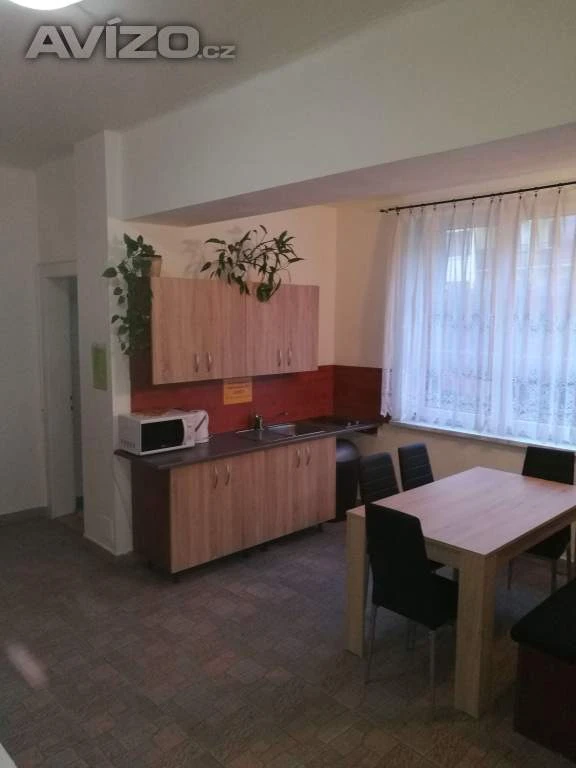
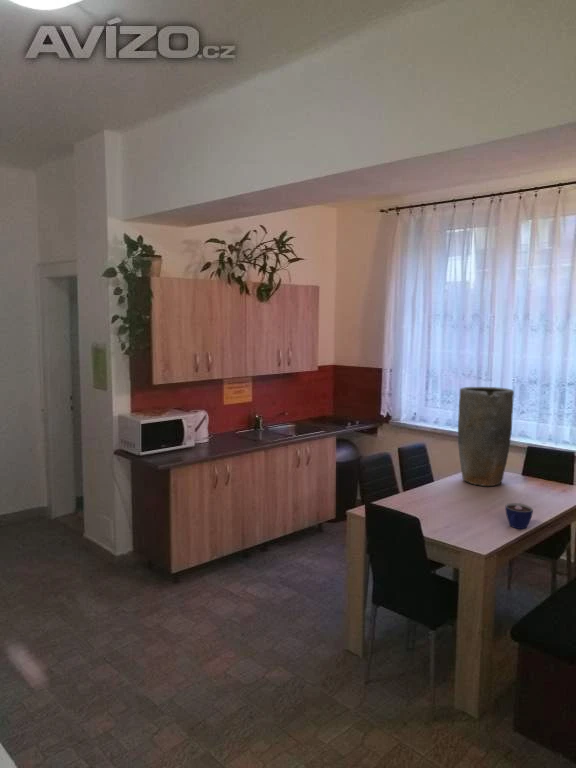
+ cup (517, 517)
+ vase (484, 435)
